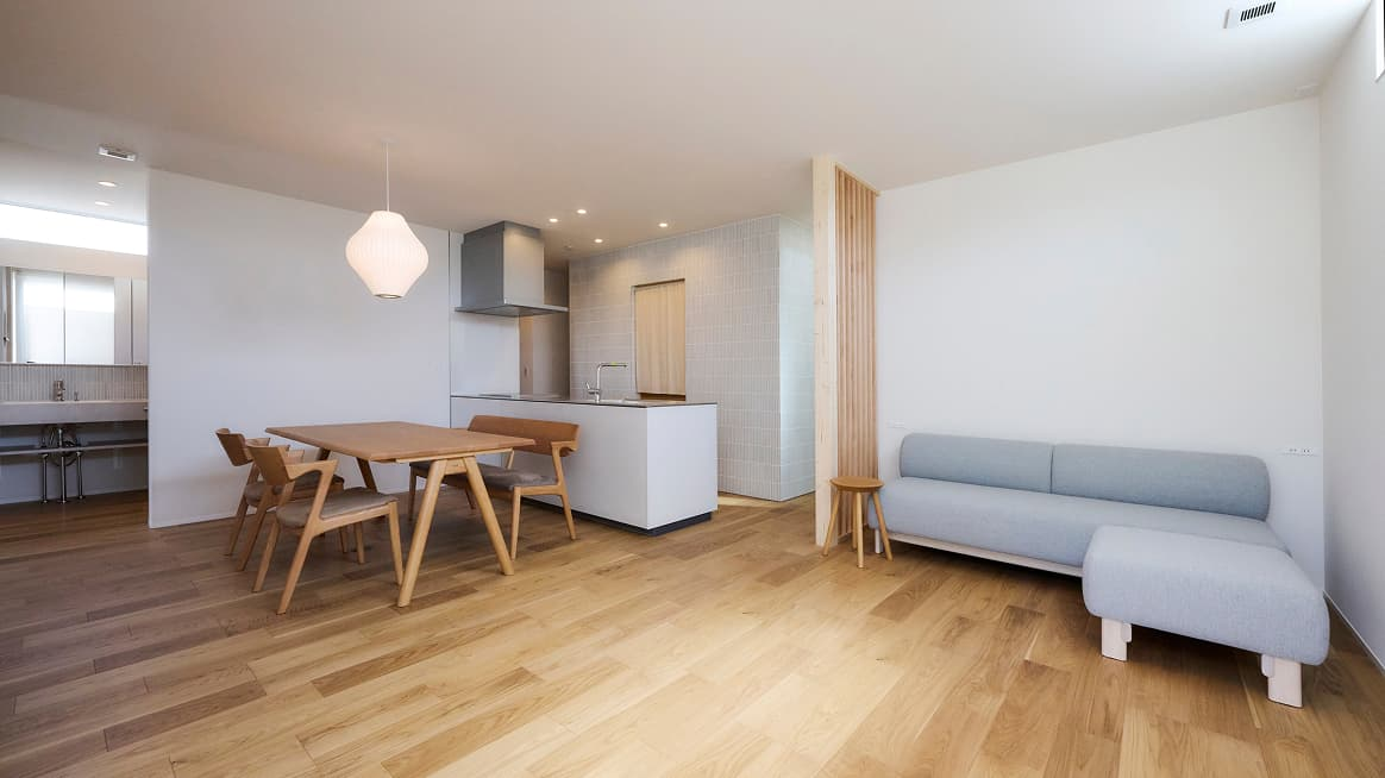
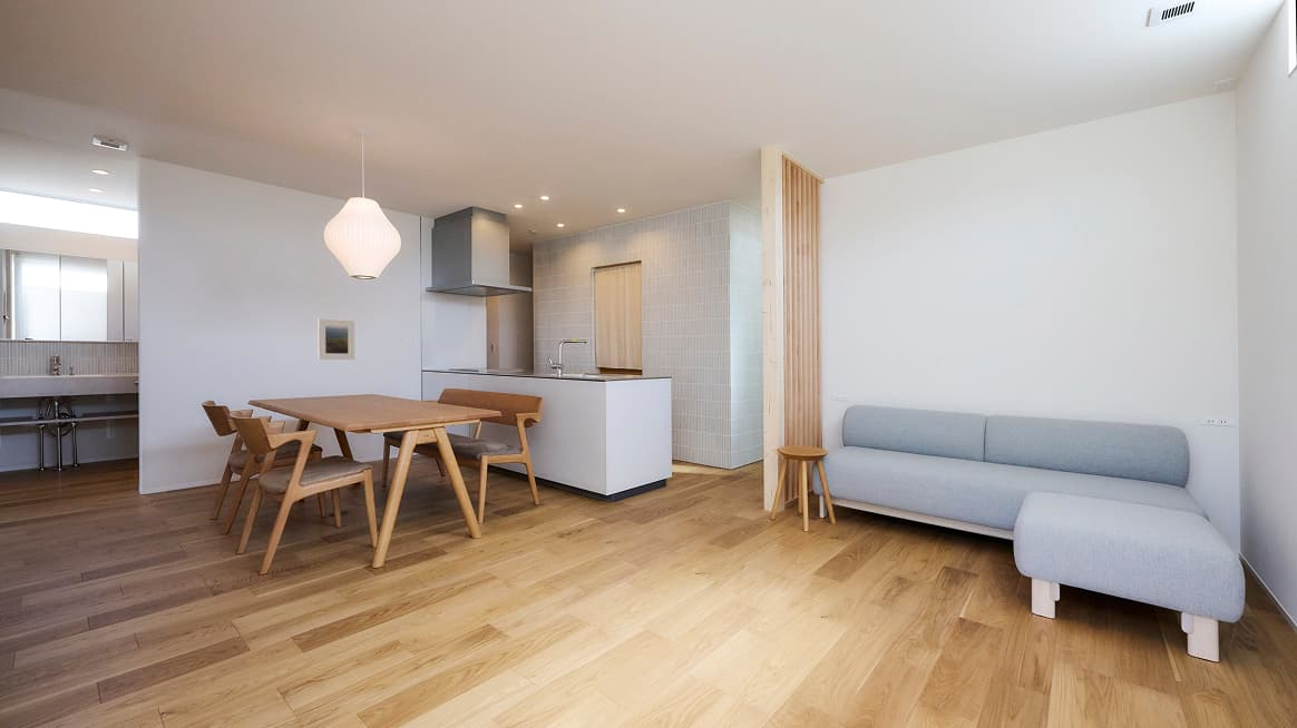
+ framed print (337, 340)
